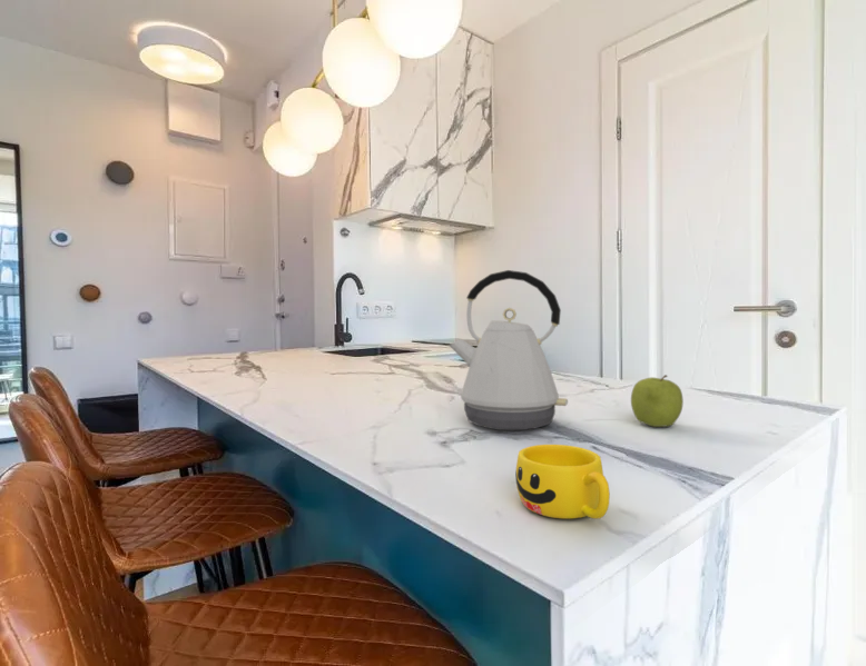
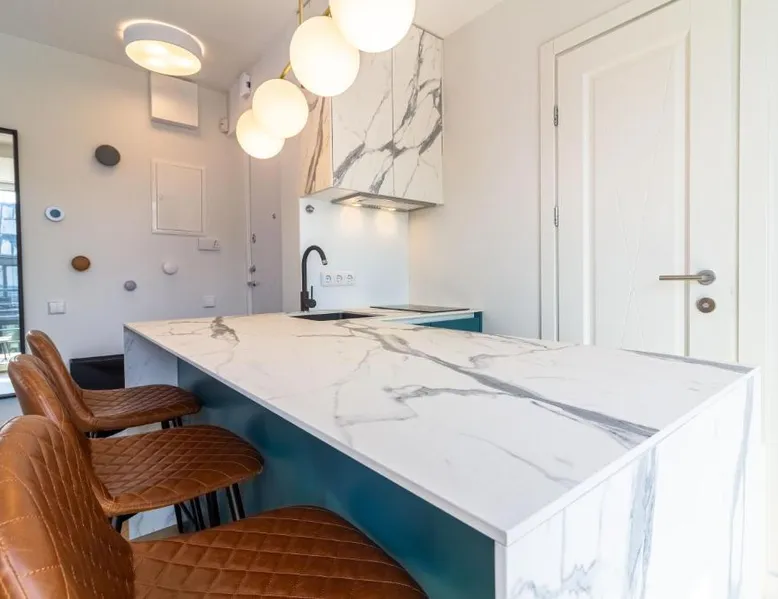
- fruit (656, 399)
- cup (567, 484)
- kettle (505, 346)
